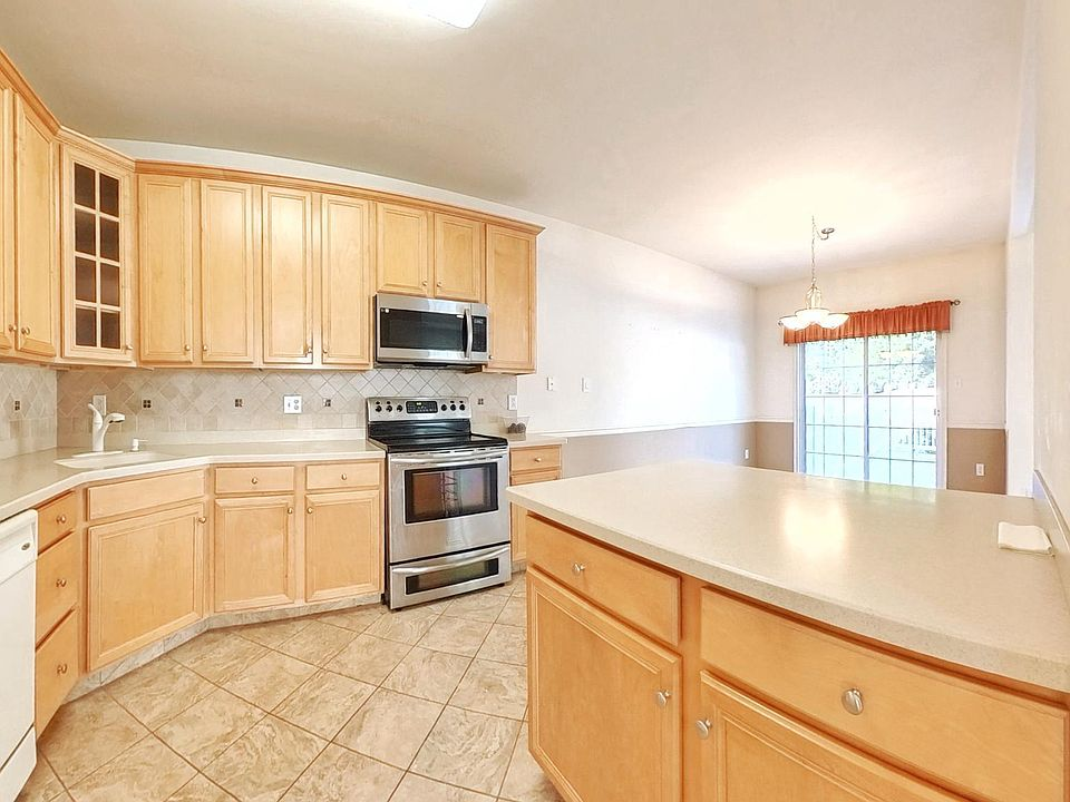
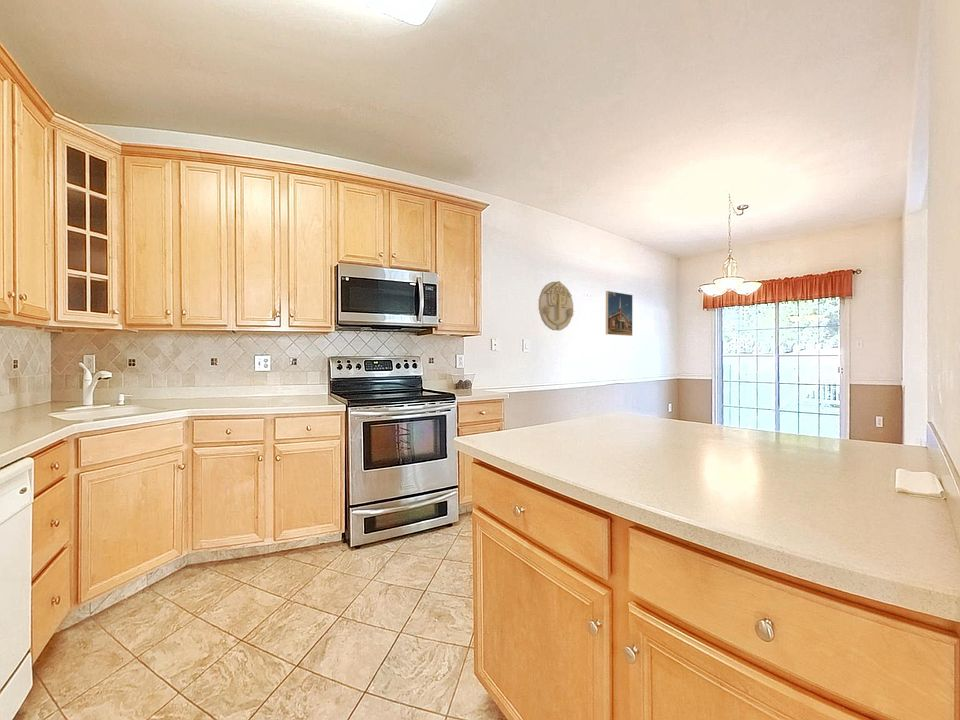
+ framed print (619, 314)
+ wall decoration (557, 305)
